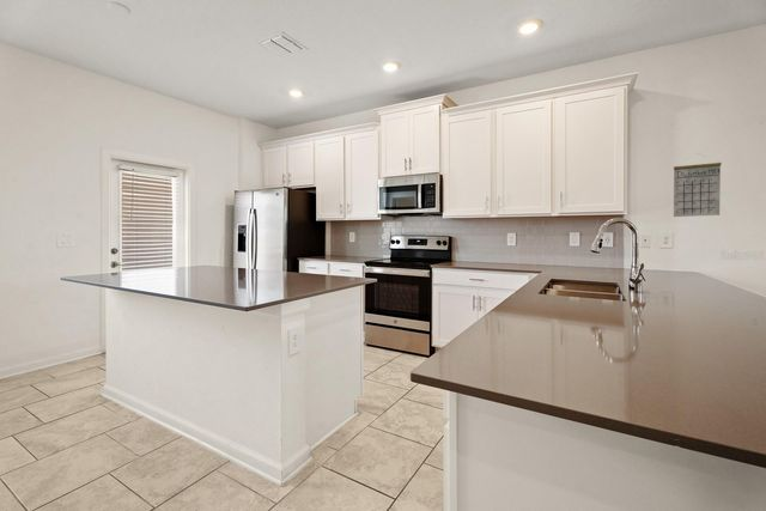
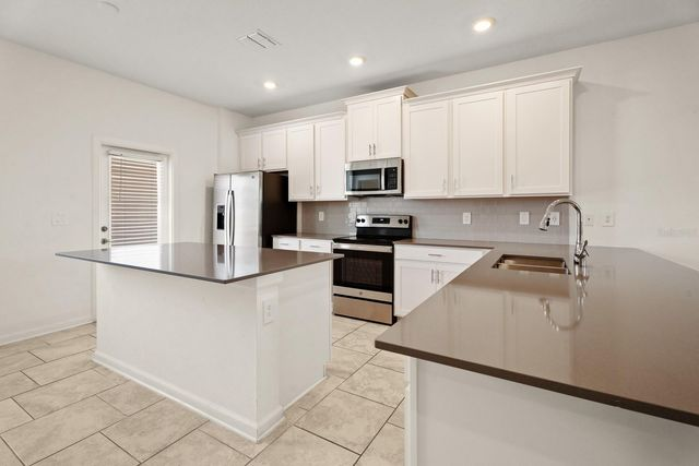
- calendar (695, 183)
